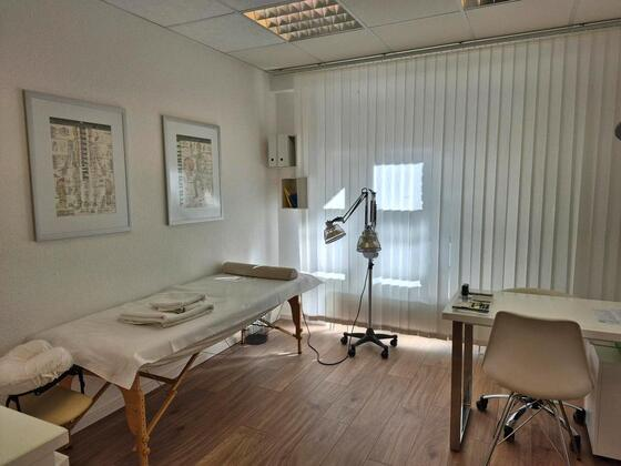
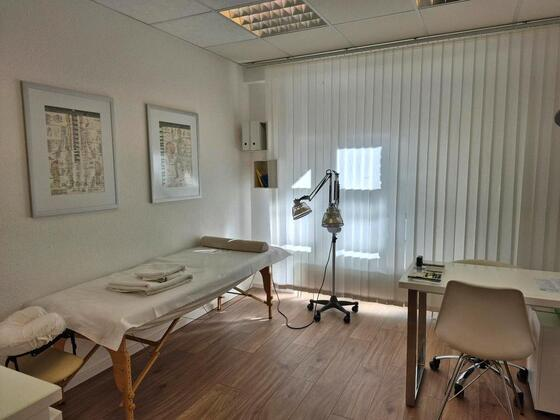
- wastebasket (255, 324)
